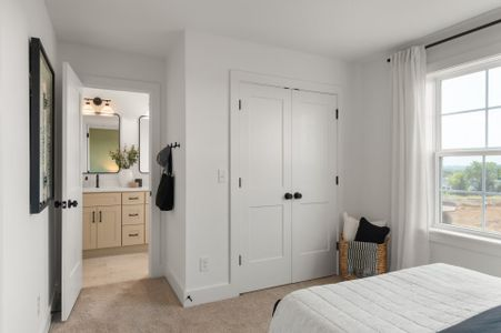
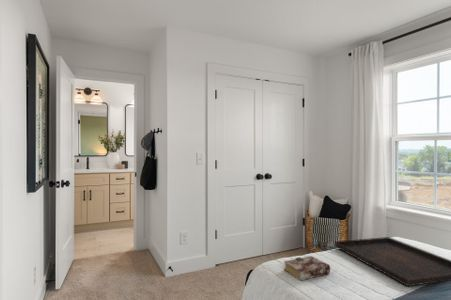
+ serving tray (396, 257)
+ book (306, 267)
